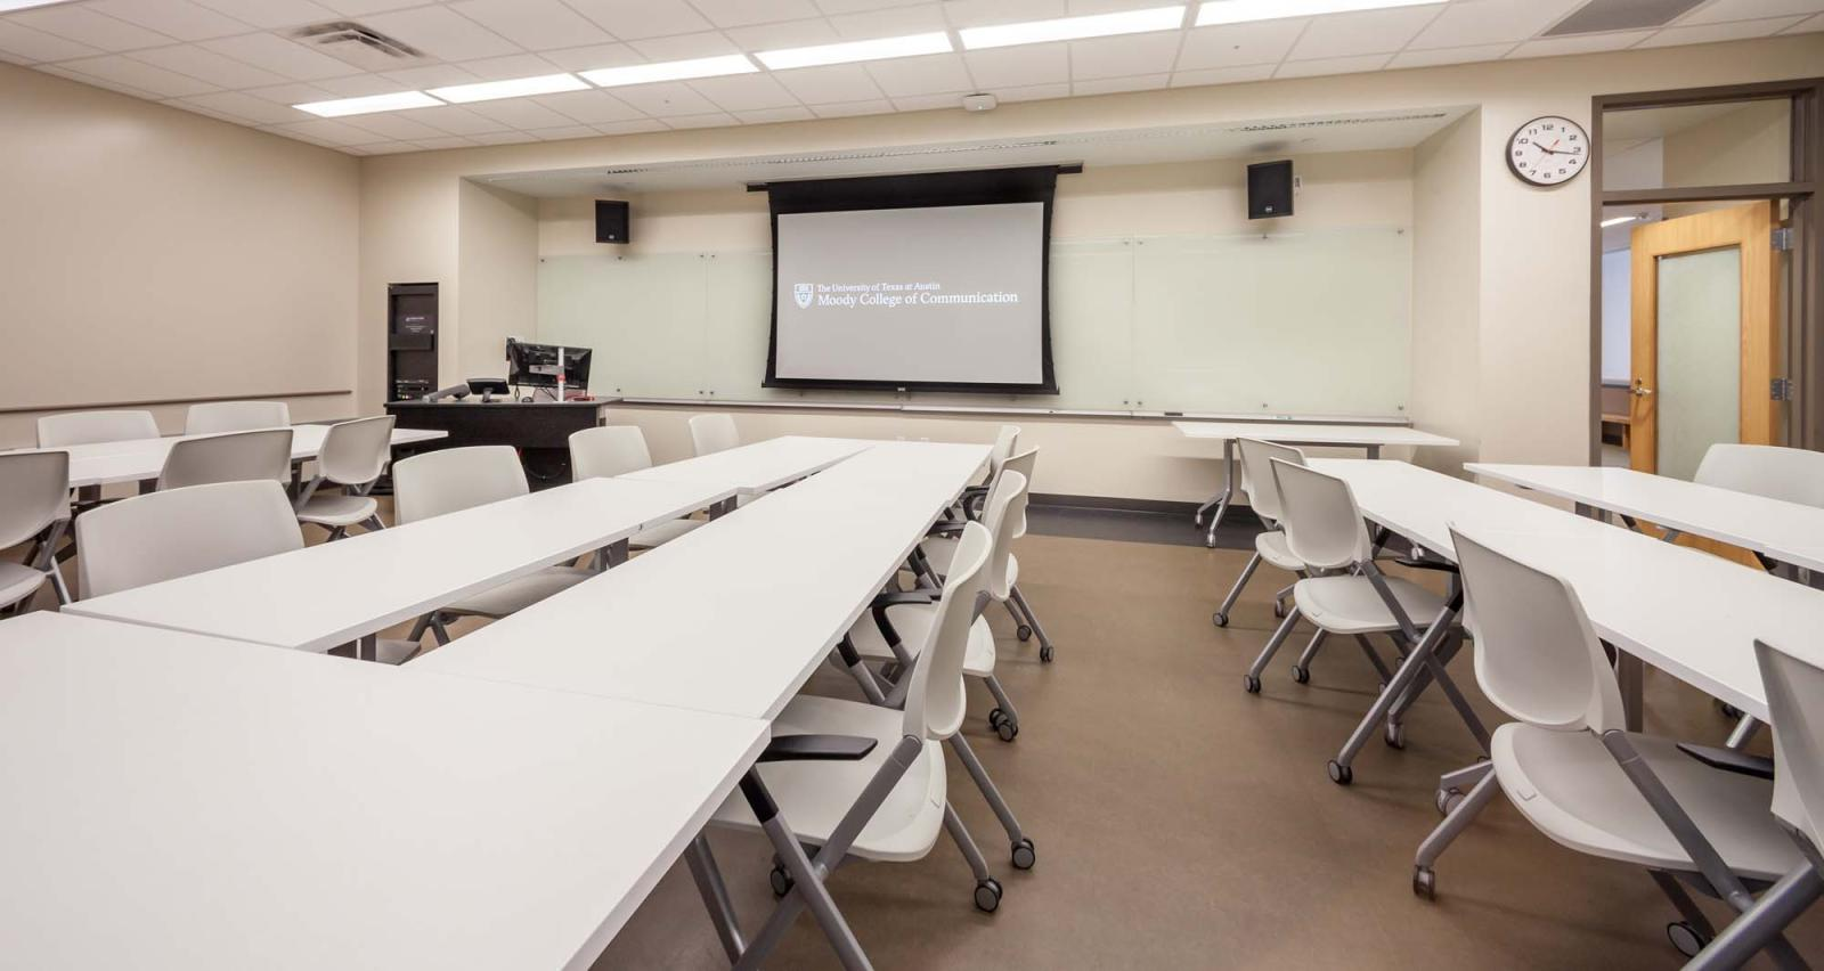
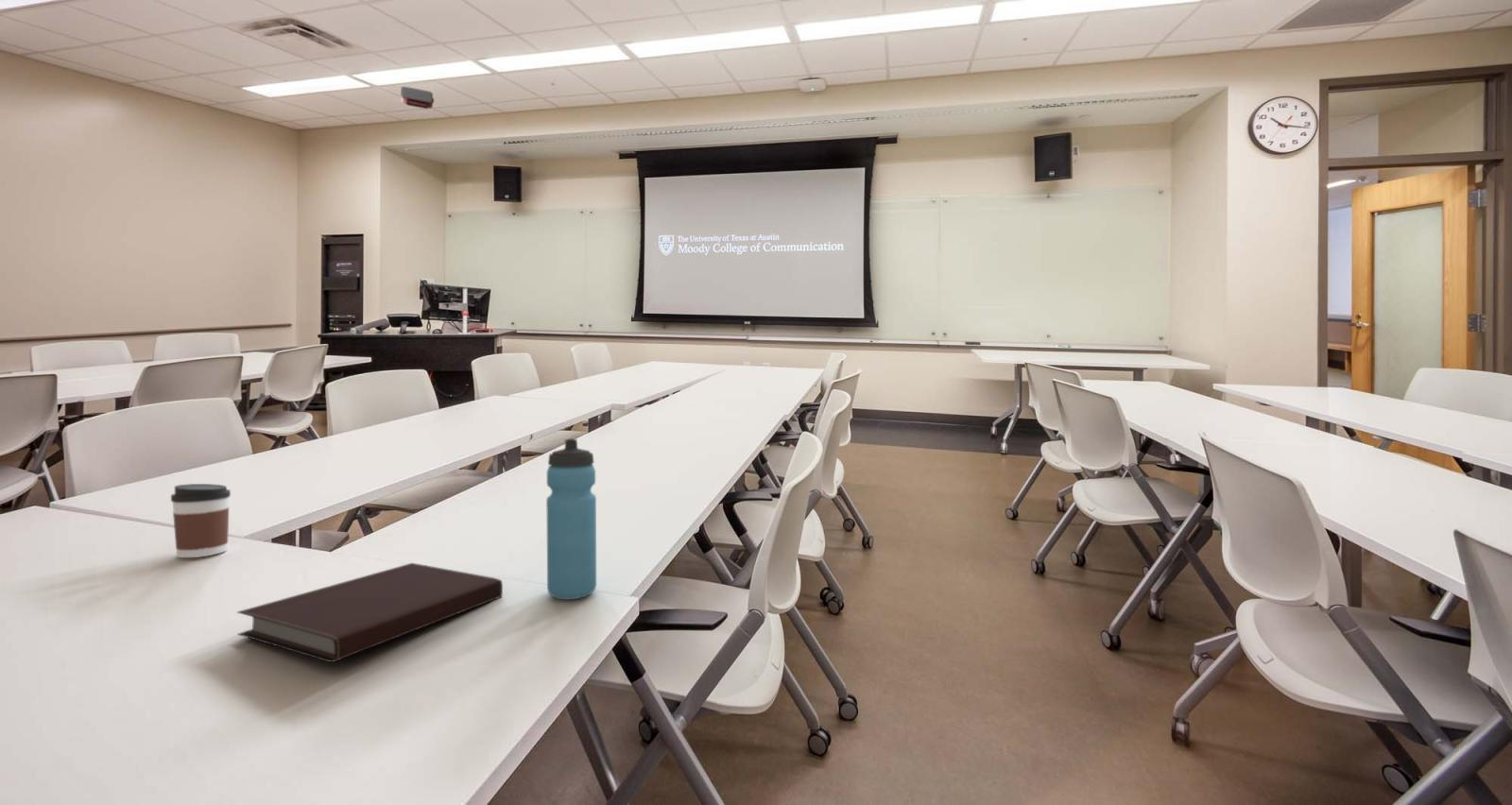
+ notebook (380, 605)
+ coffee cup (201, 518)
+ water bottle (571, 516)
+ projector (418, 98)
